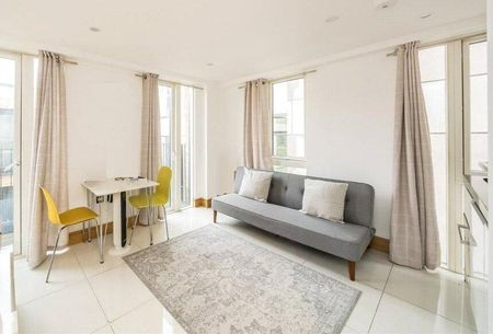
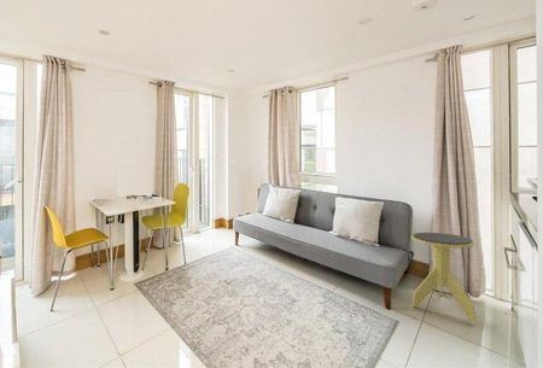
+ side table (440, 271)
